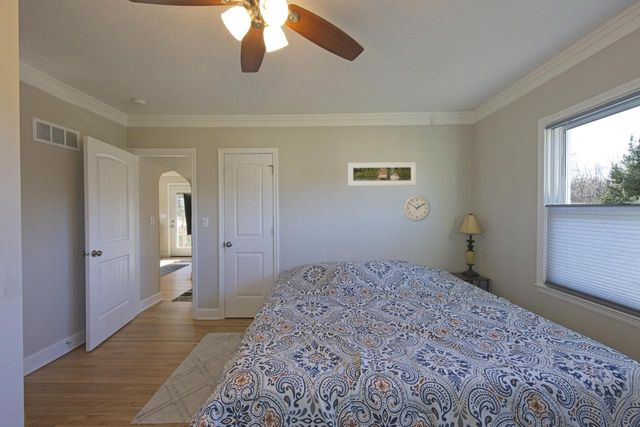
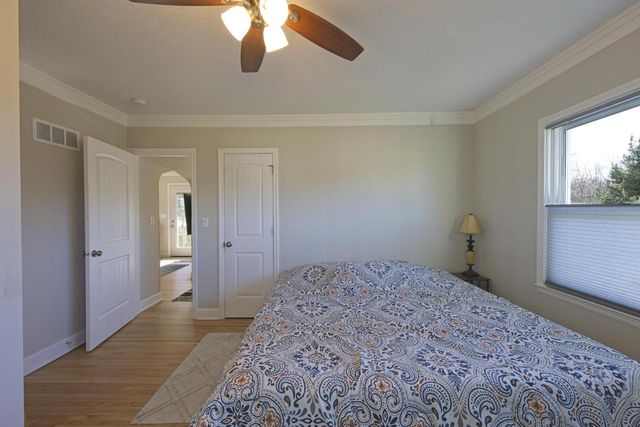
- wall clock (416, 208)
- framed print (381, 174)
